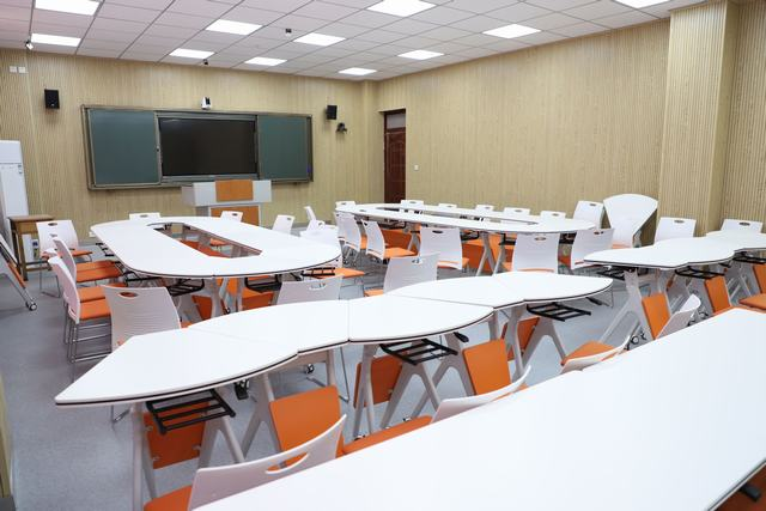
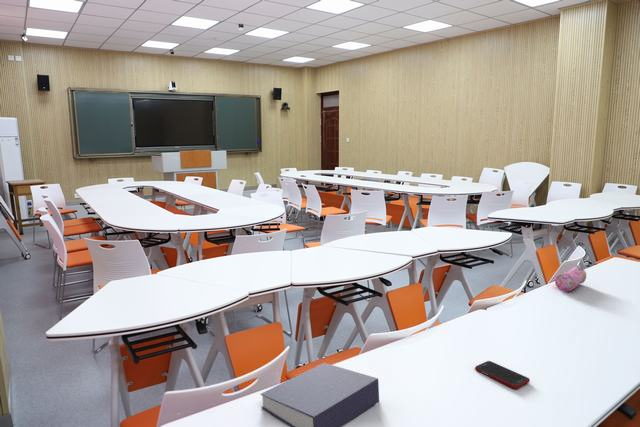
+ book (320, 393)
+ cell phone (501, 374)
+ pencil case (571, 278)
